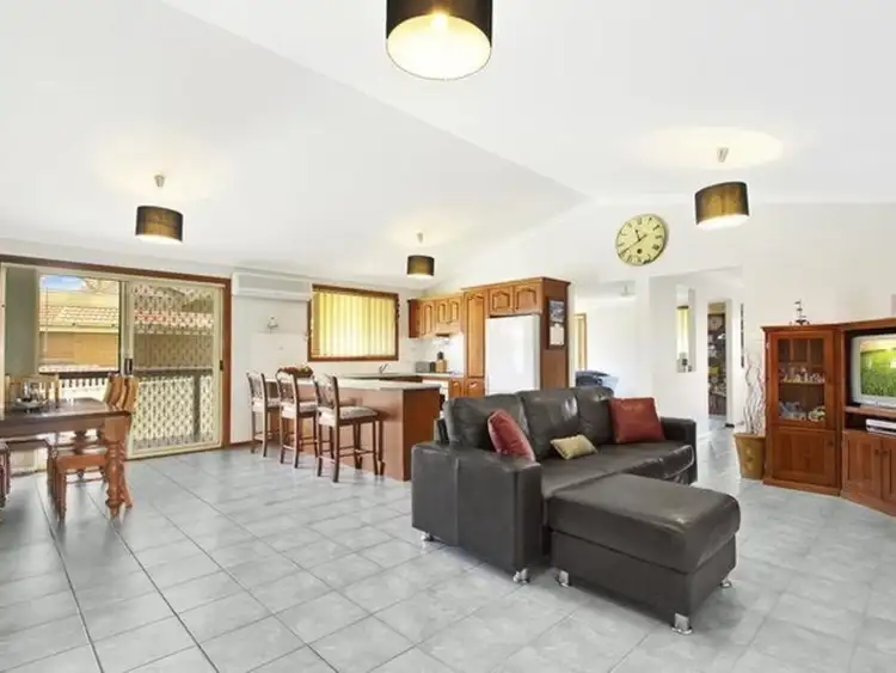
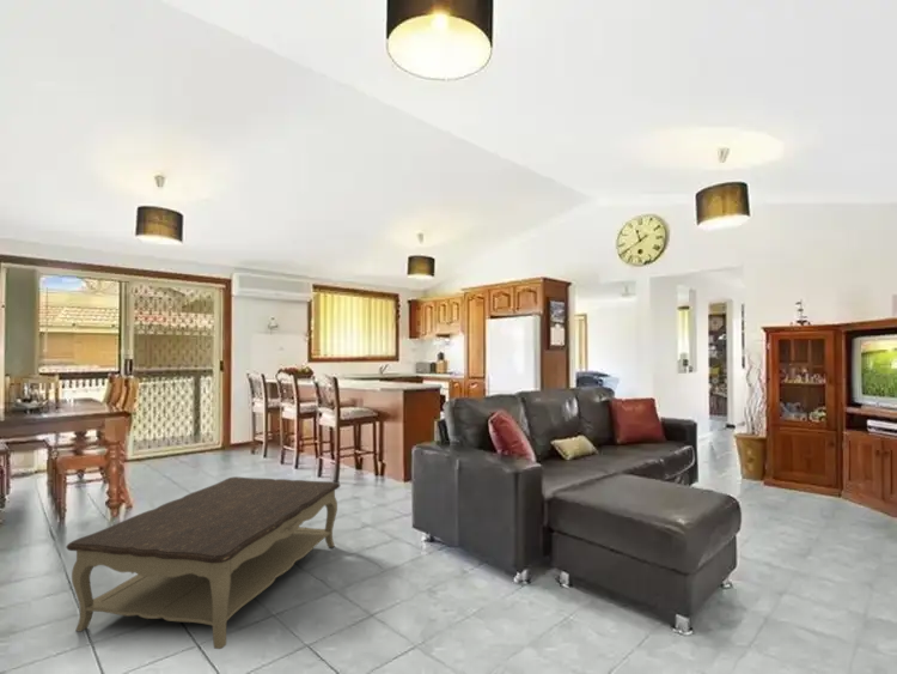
+ coffee table (227, 544)
